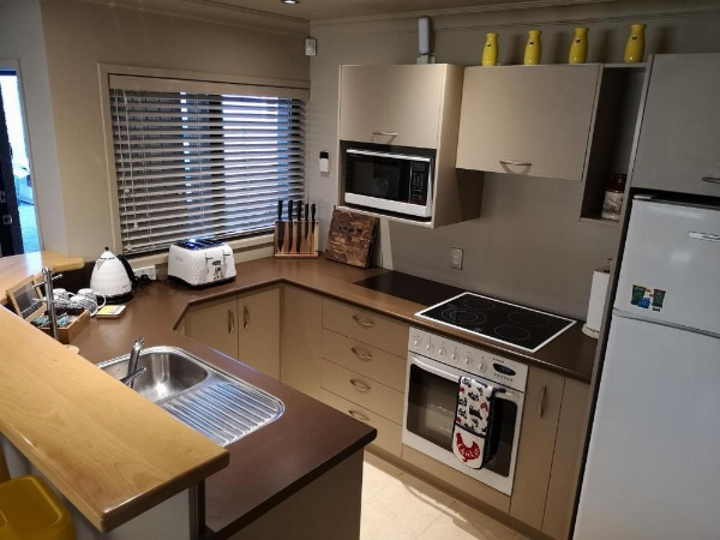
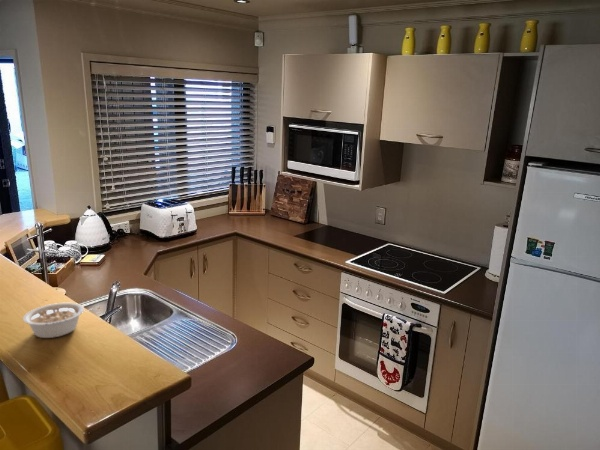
+ legume (57, 319)
